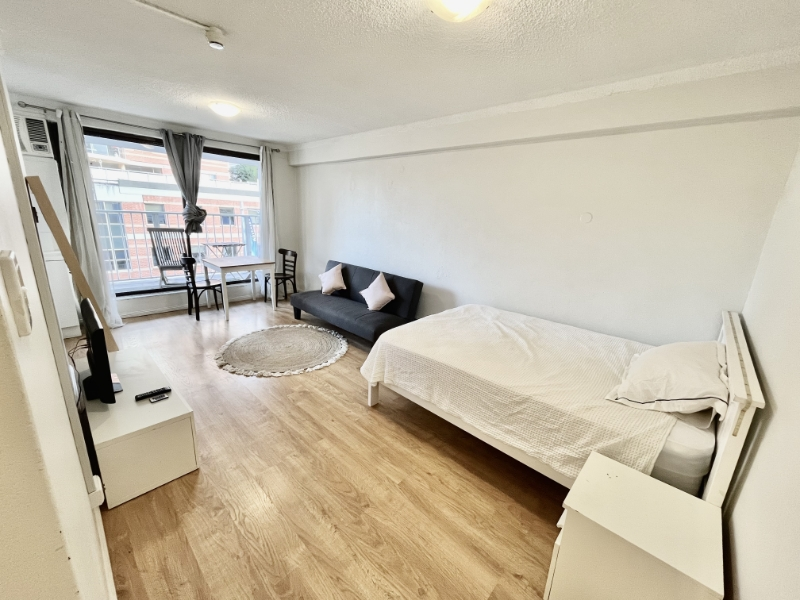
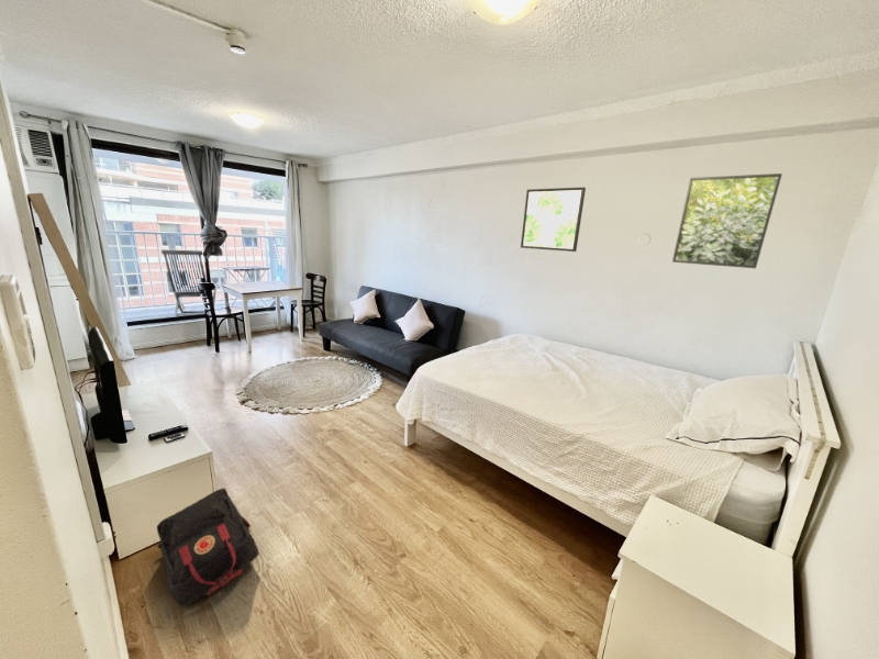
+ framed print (722, 222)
+ backpack (211, 538)
+ wall art (550, 220)
